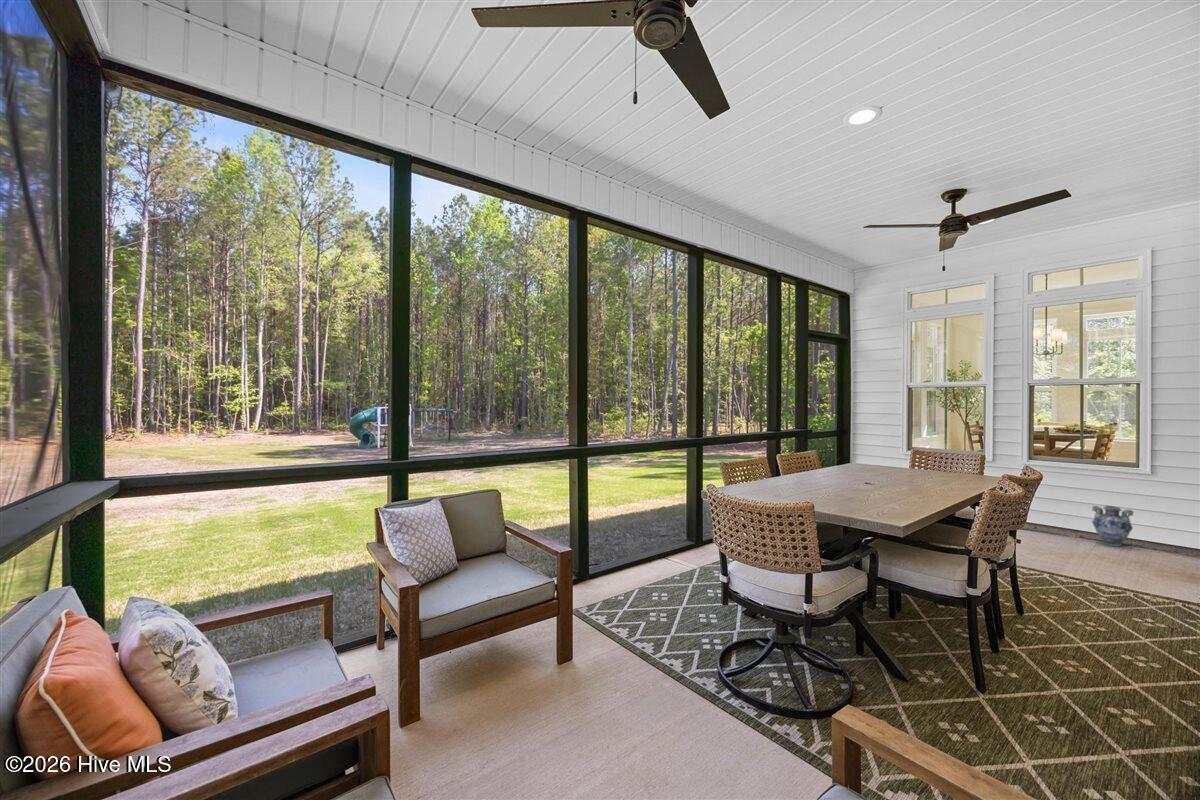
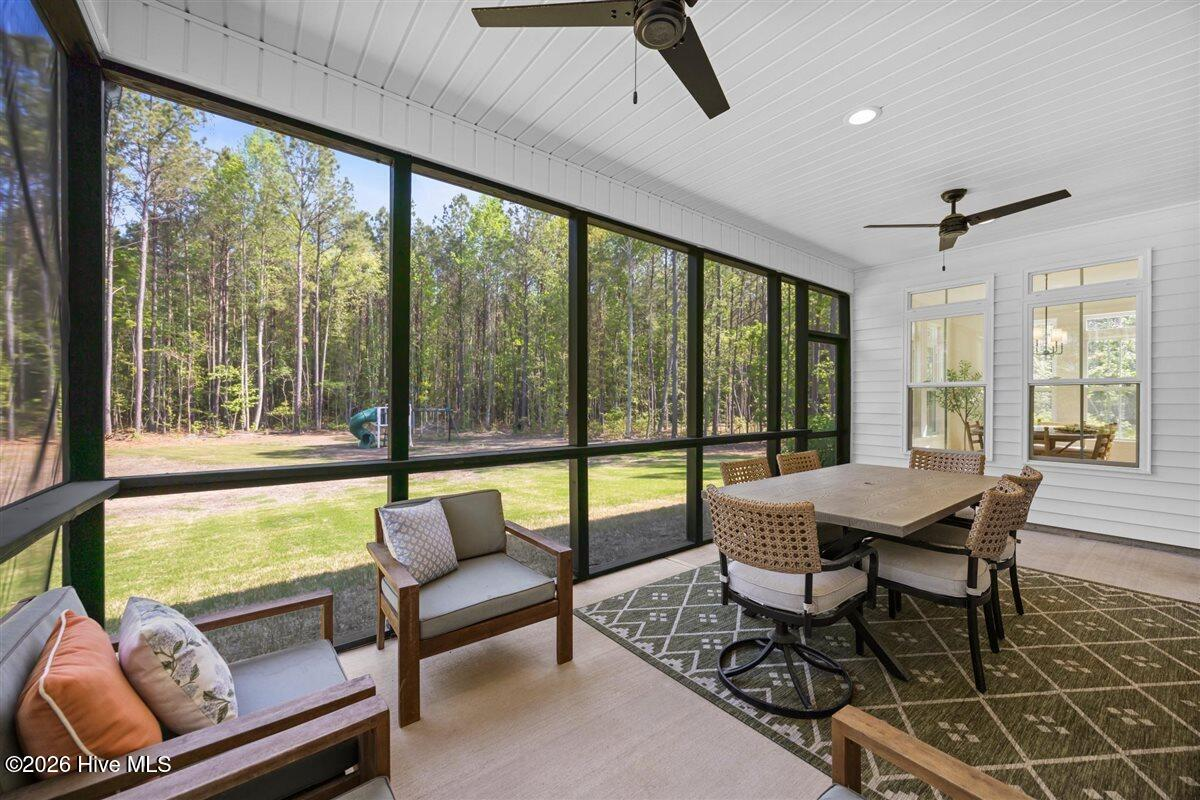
- vase (1112, 525)
